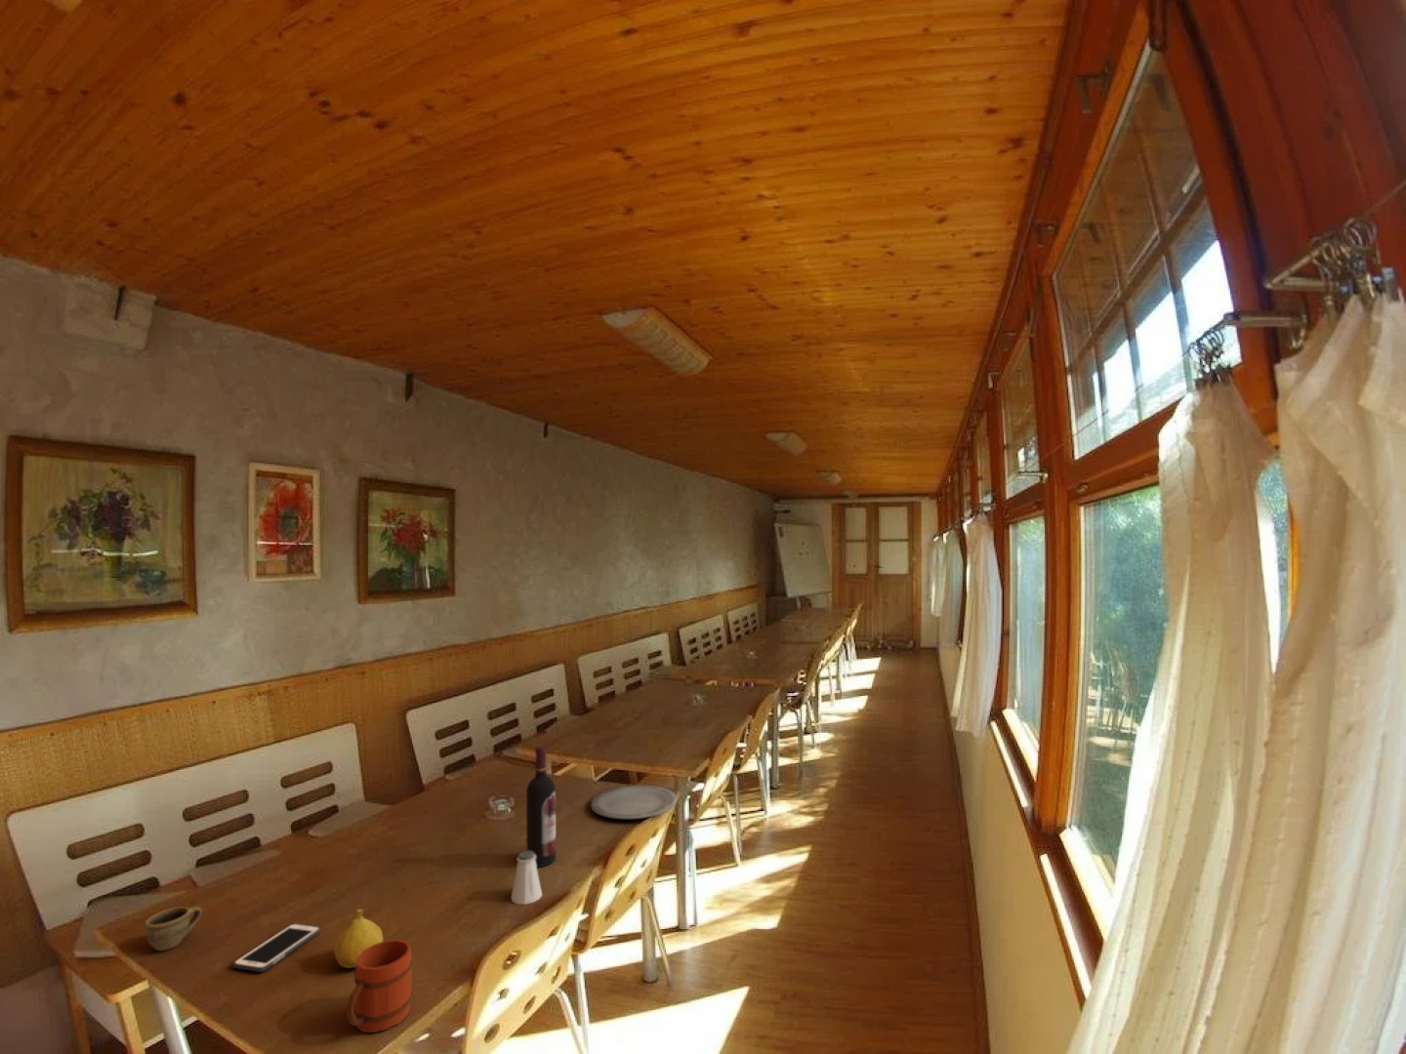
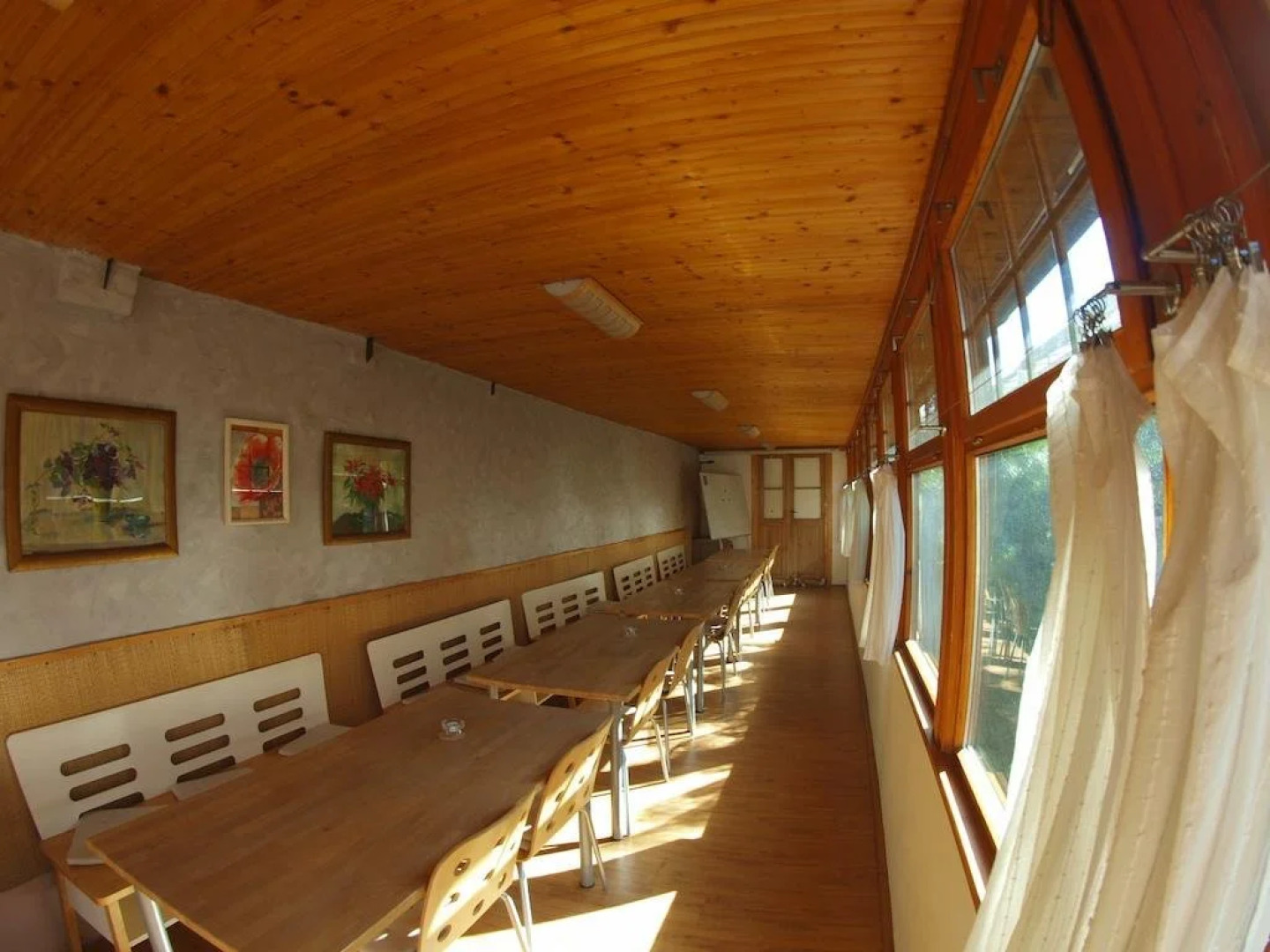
- fruit (359, 934)
- saltshaker (526, 875)
- wine bottle (541, 803)
- cell phone (278, 946)
- plate (633, 803)
- mug (376, 989)
- cup (175, 927)
